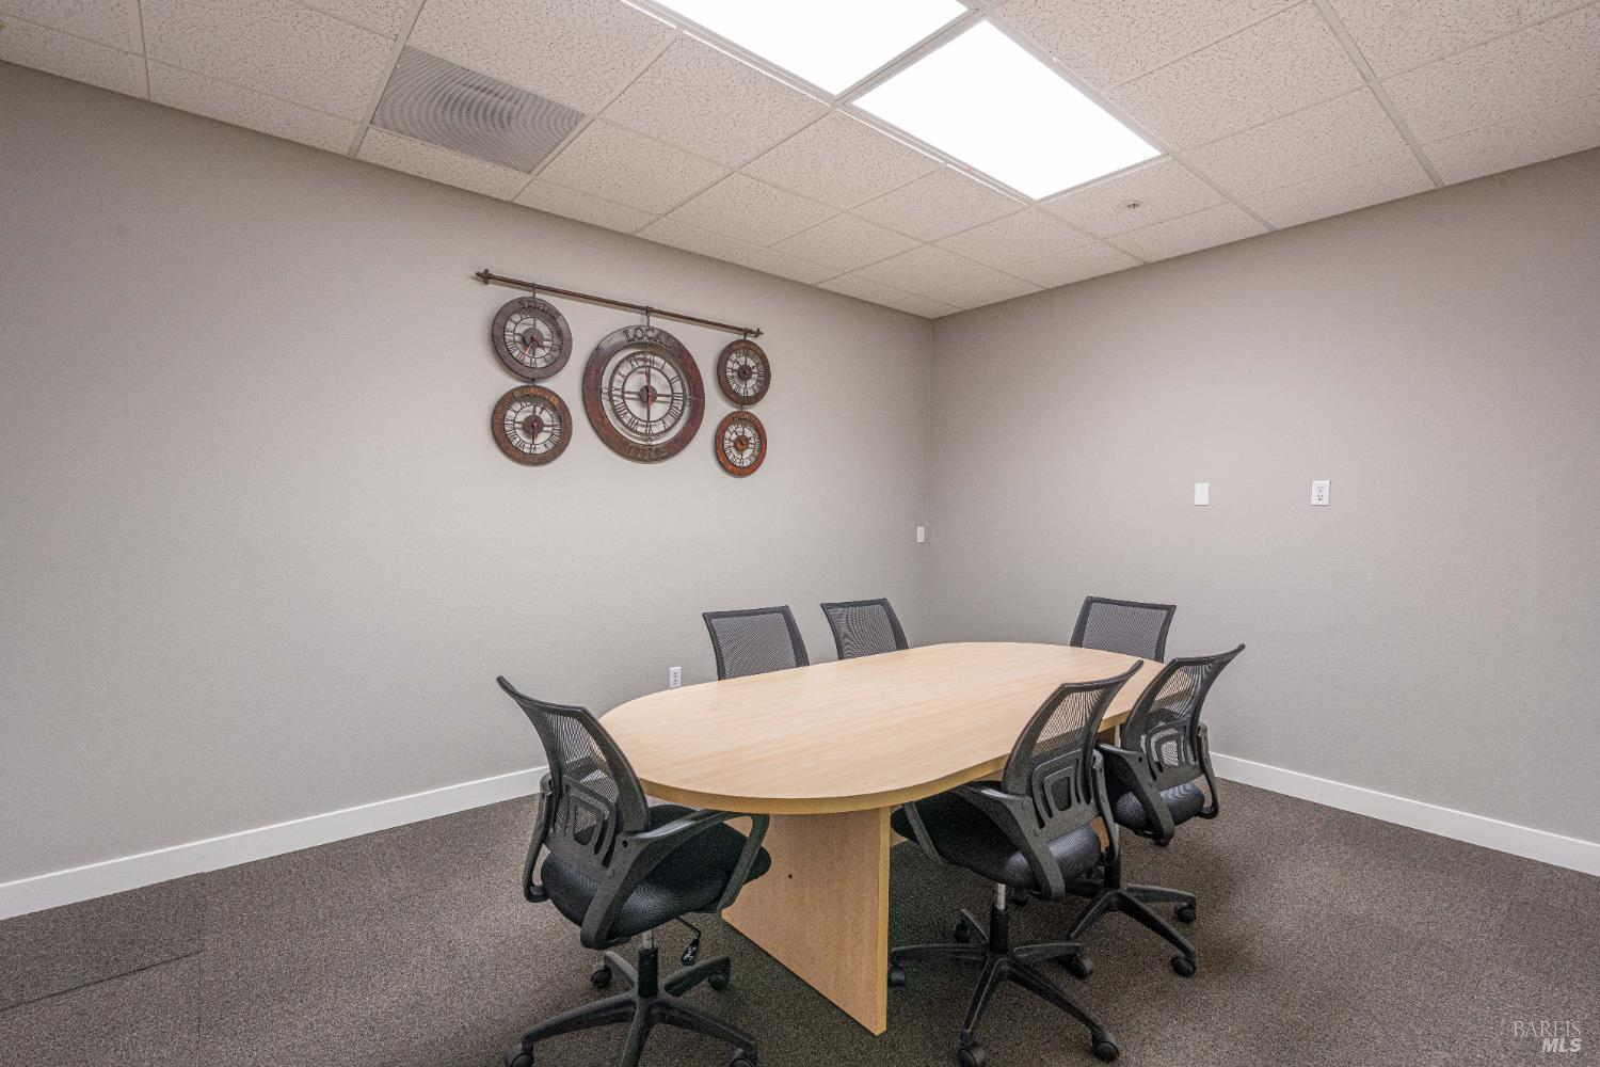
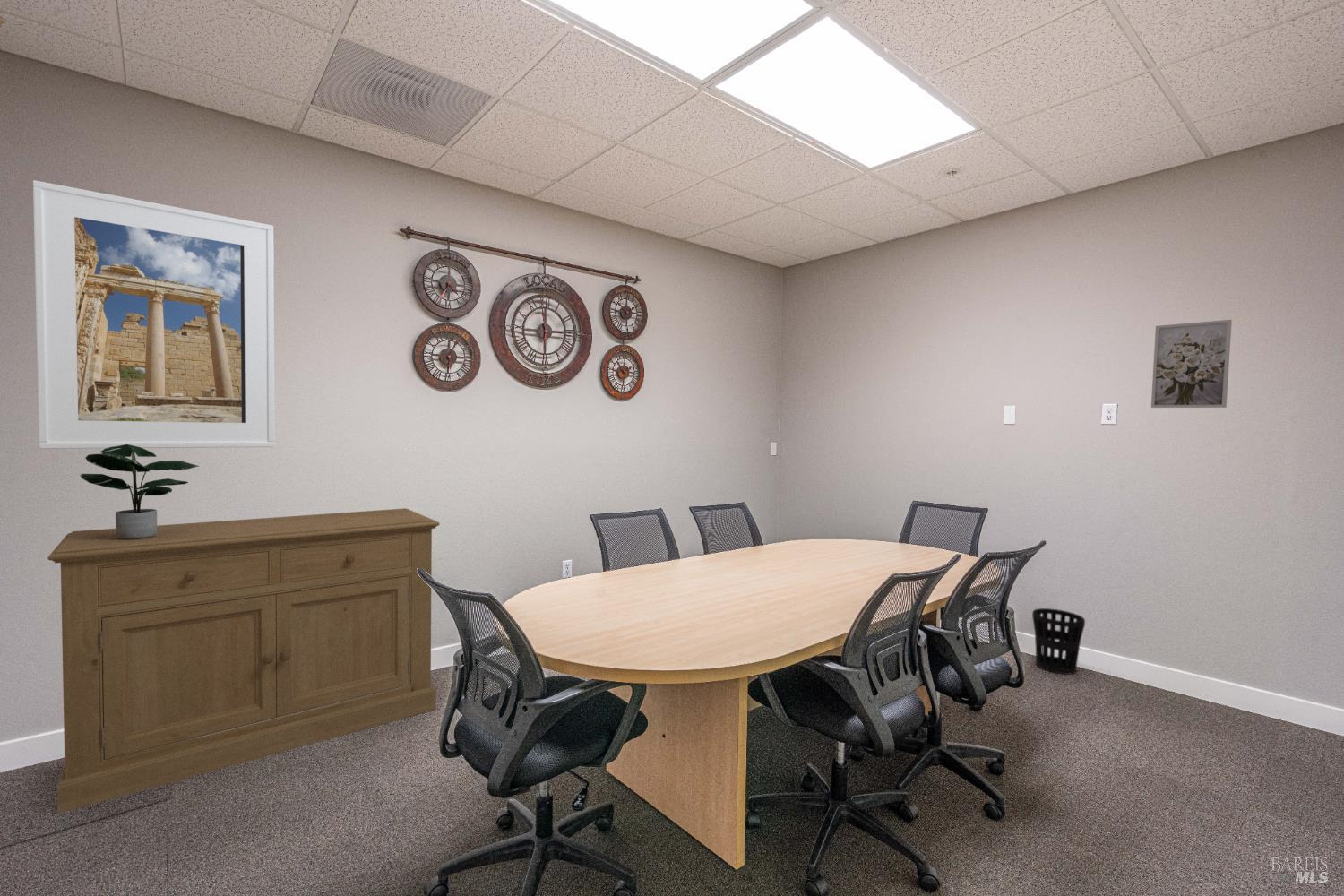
+ sideboard (270, 629)
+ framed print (166, 327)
+ wastebasket (1056, 641)
+ wall art (1190, 365)
+ potted plant (142, 490)
